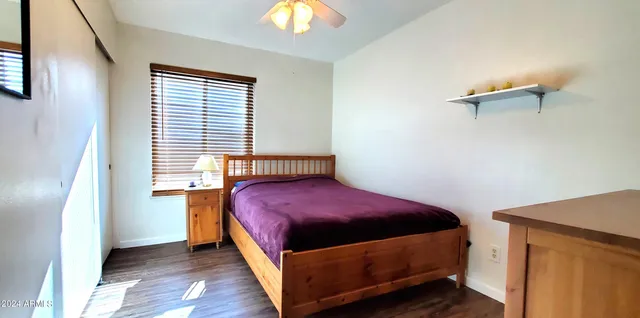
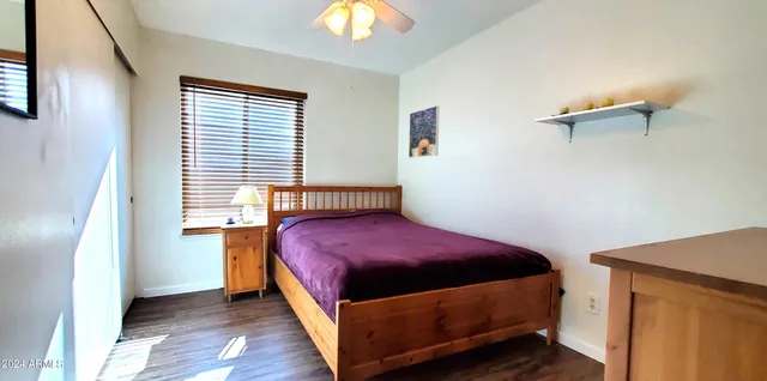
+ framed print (423, 133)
